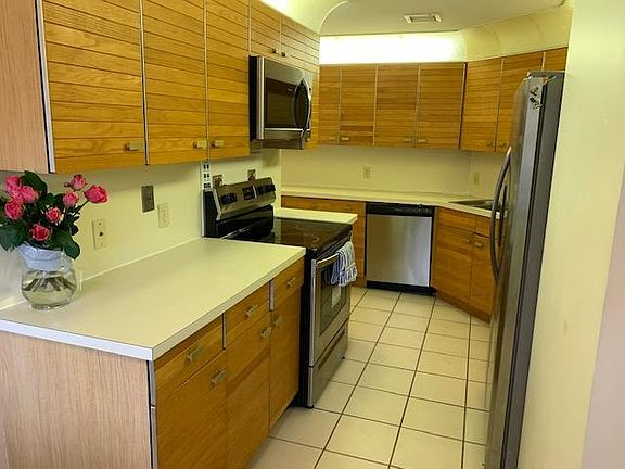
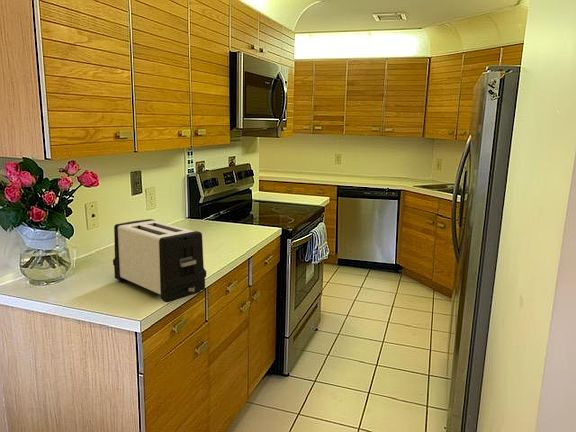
+ toaster (158, 257)
